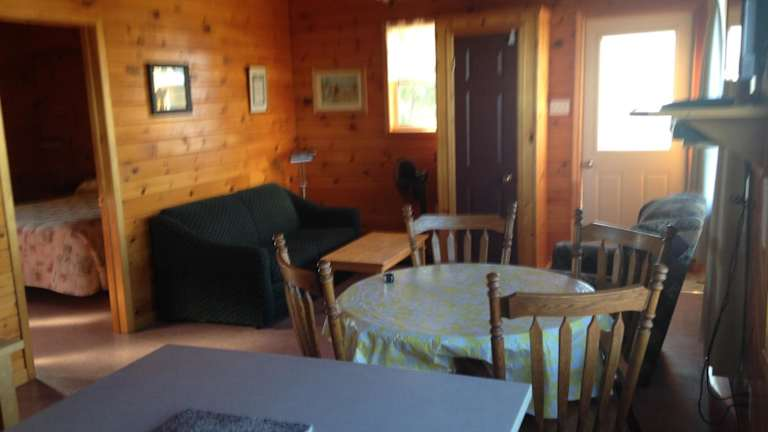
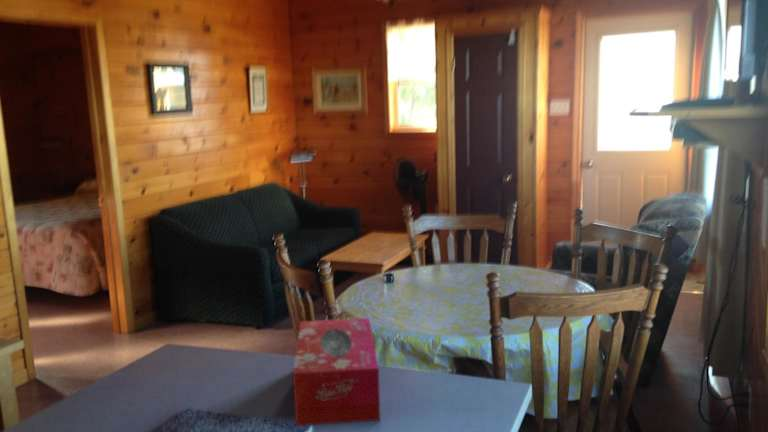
+ tissue box (336, 366)
